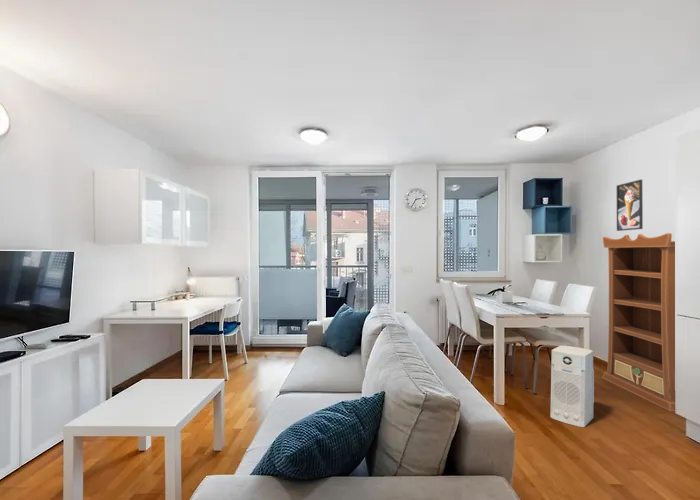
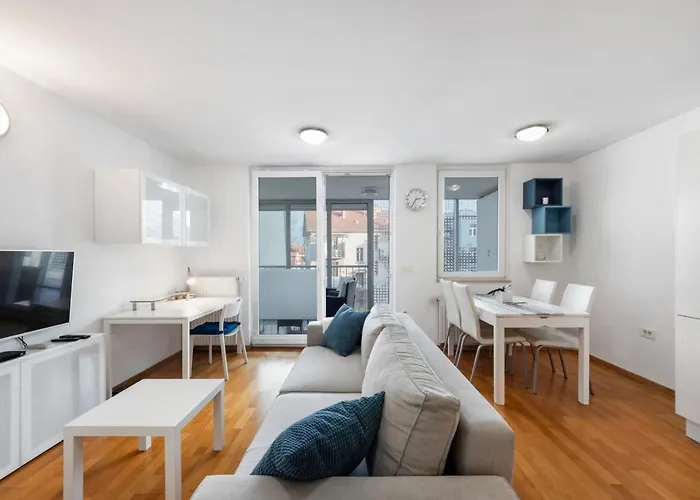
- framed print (628, 206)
- air purifier (572, 383)
- bookcase (647, 313)
